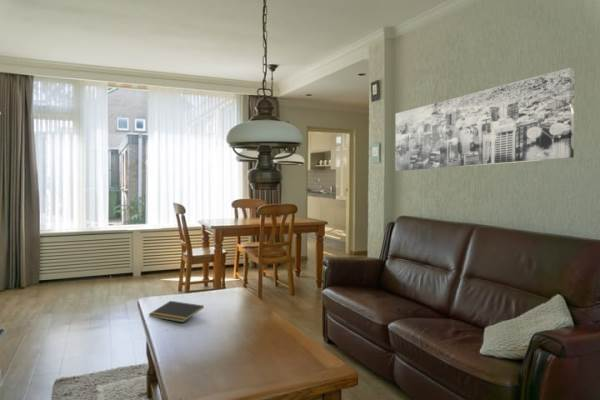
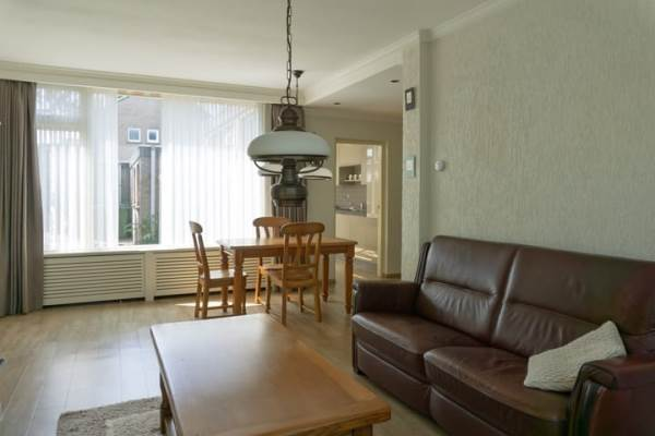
- wall art (465, 130)
- notepad (176, 311)
